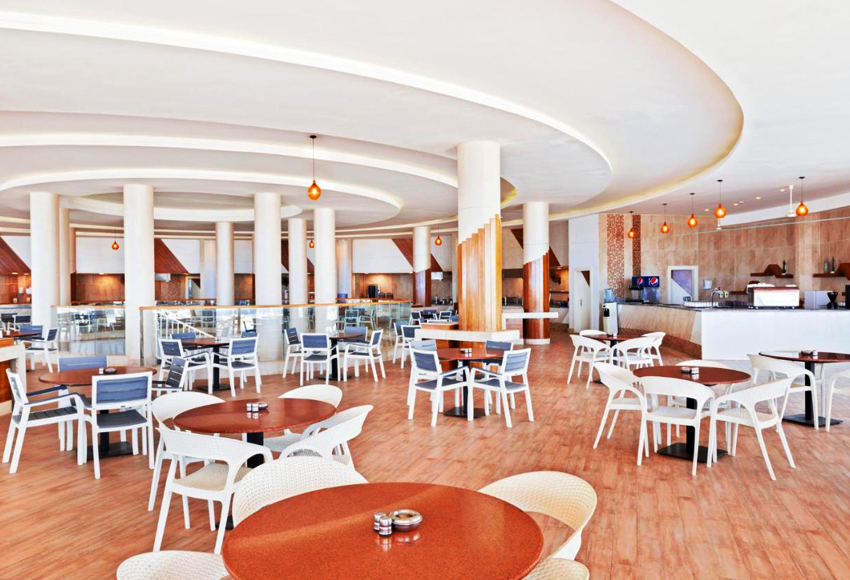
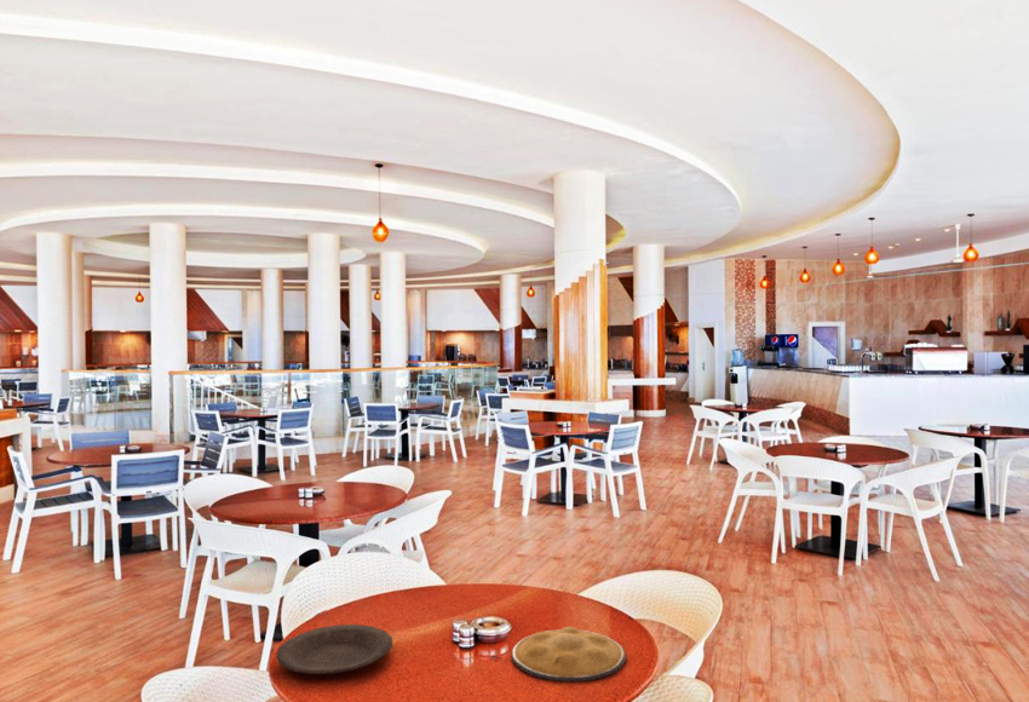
+ plate (335, 651)
+ plate (568, 645)
